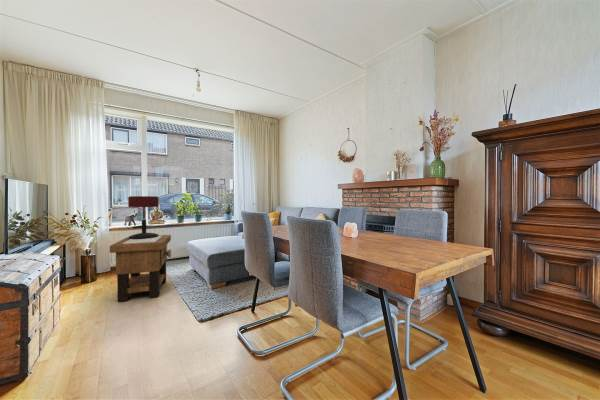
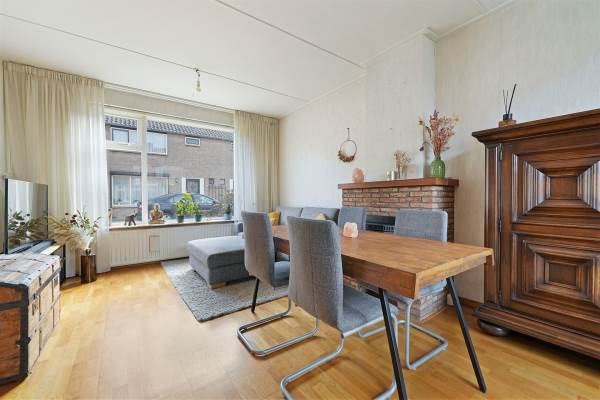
- side table (146, 264)
- bar stool (143, 216)
